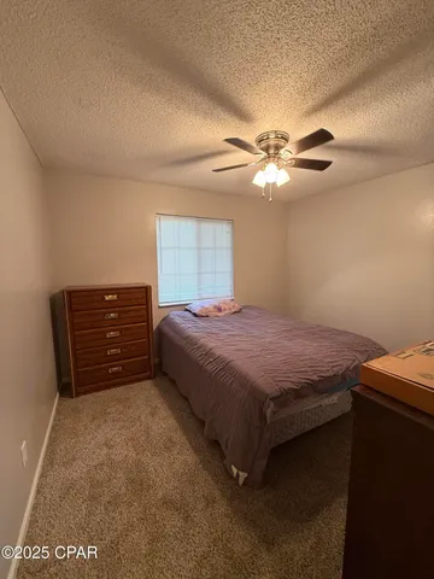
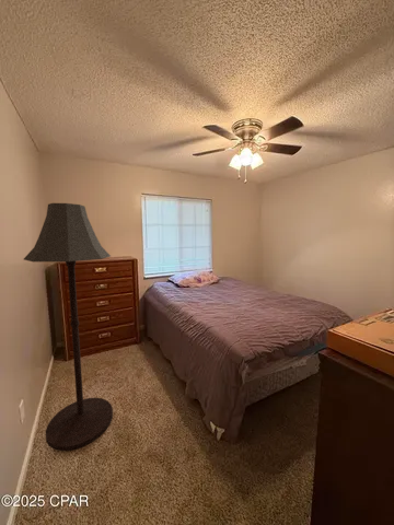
+ floor lamp (74, 319)
